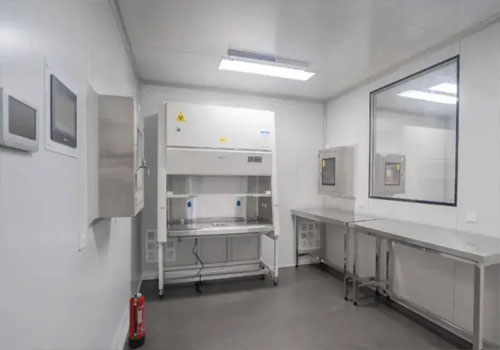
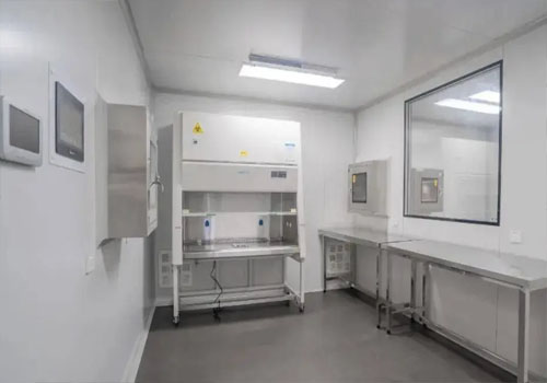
- fire extinguisher (136, 316)
